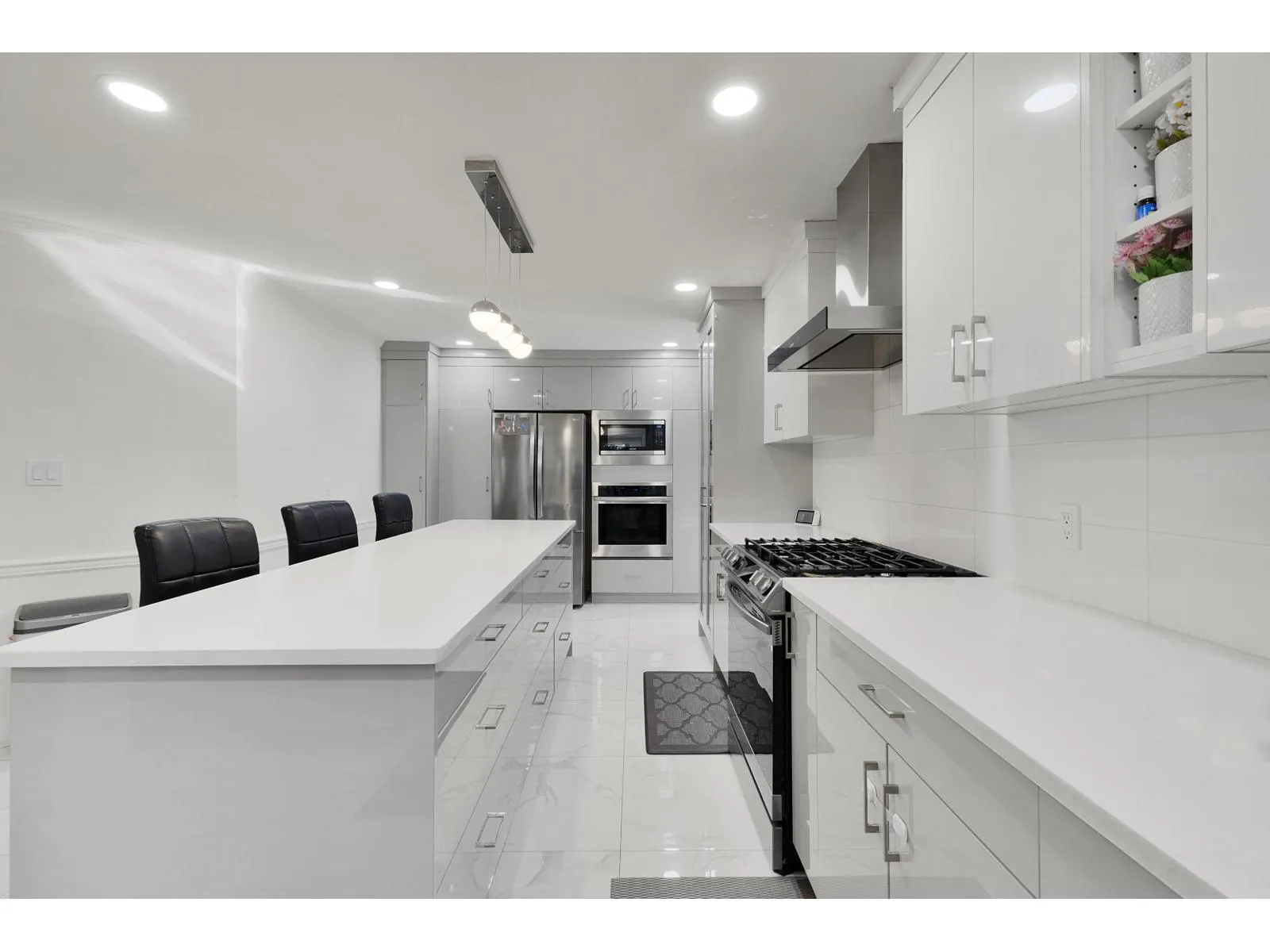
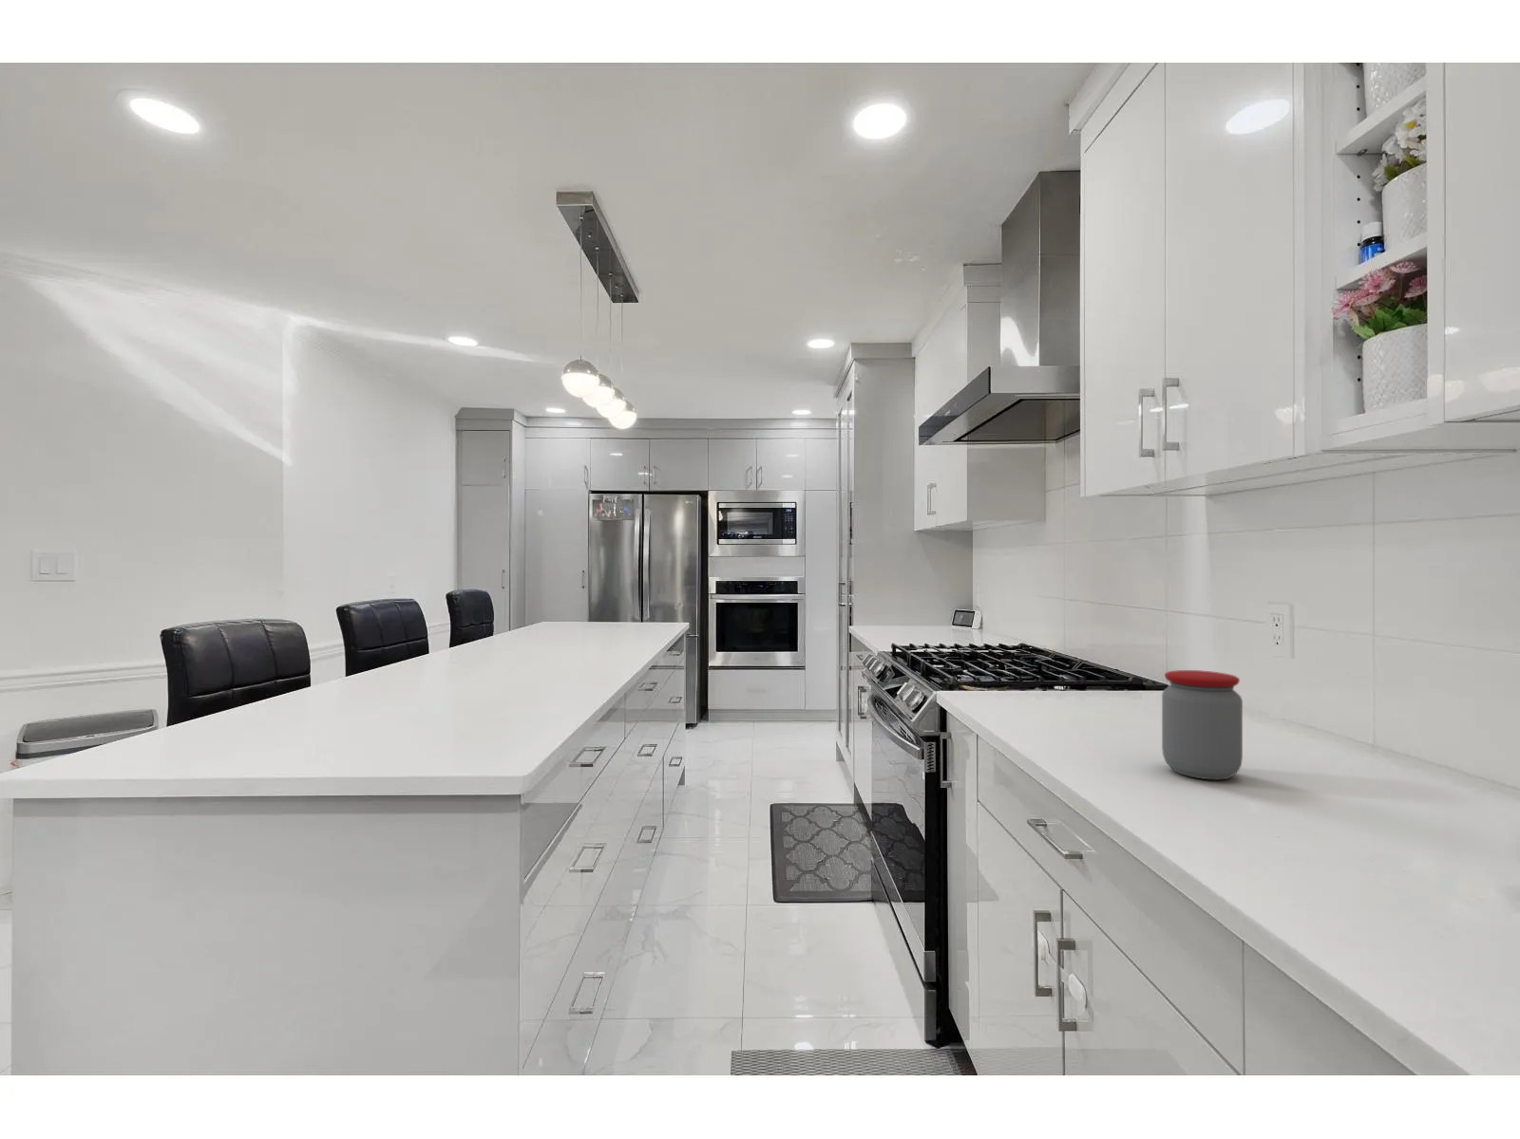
+ jar (1200, 723)
